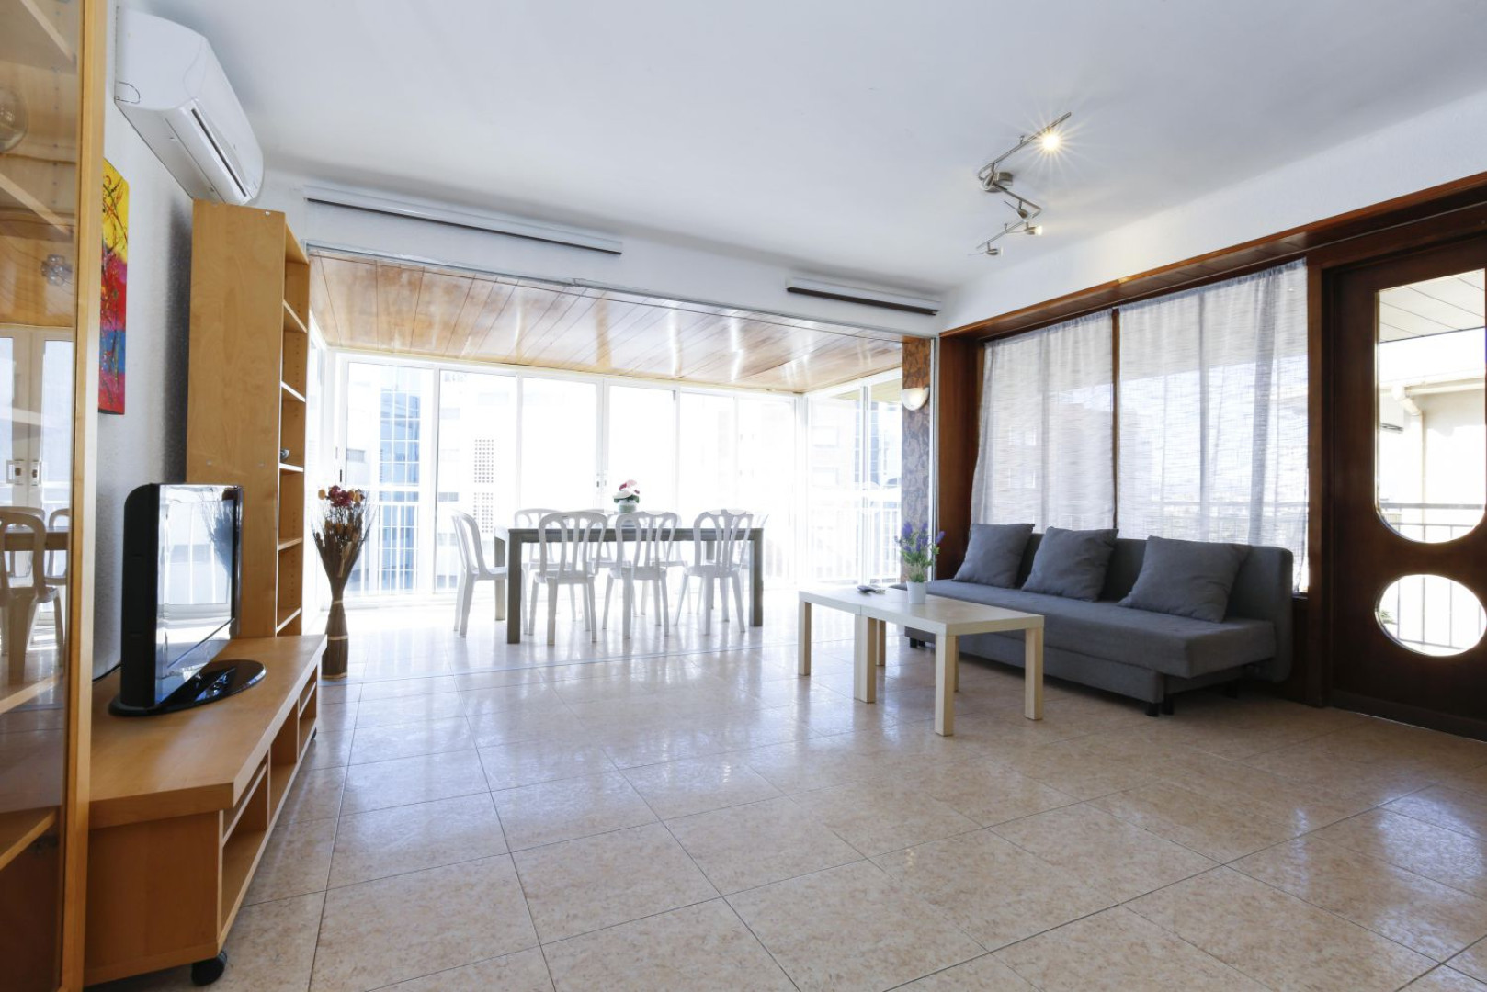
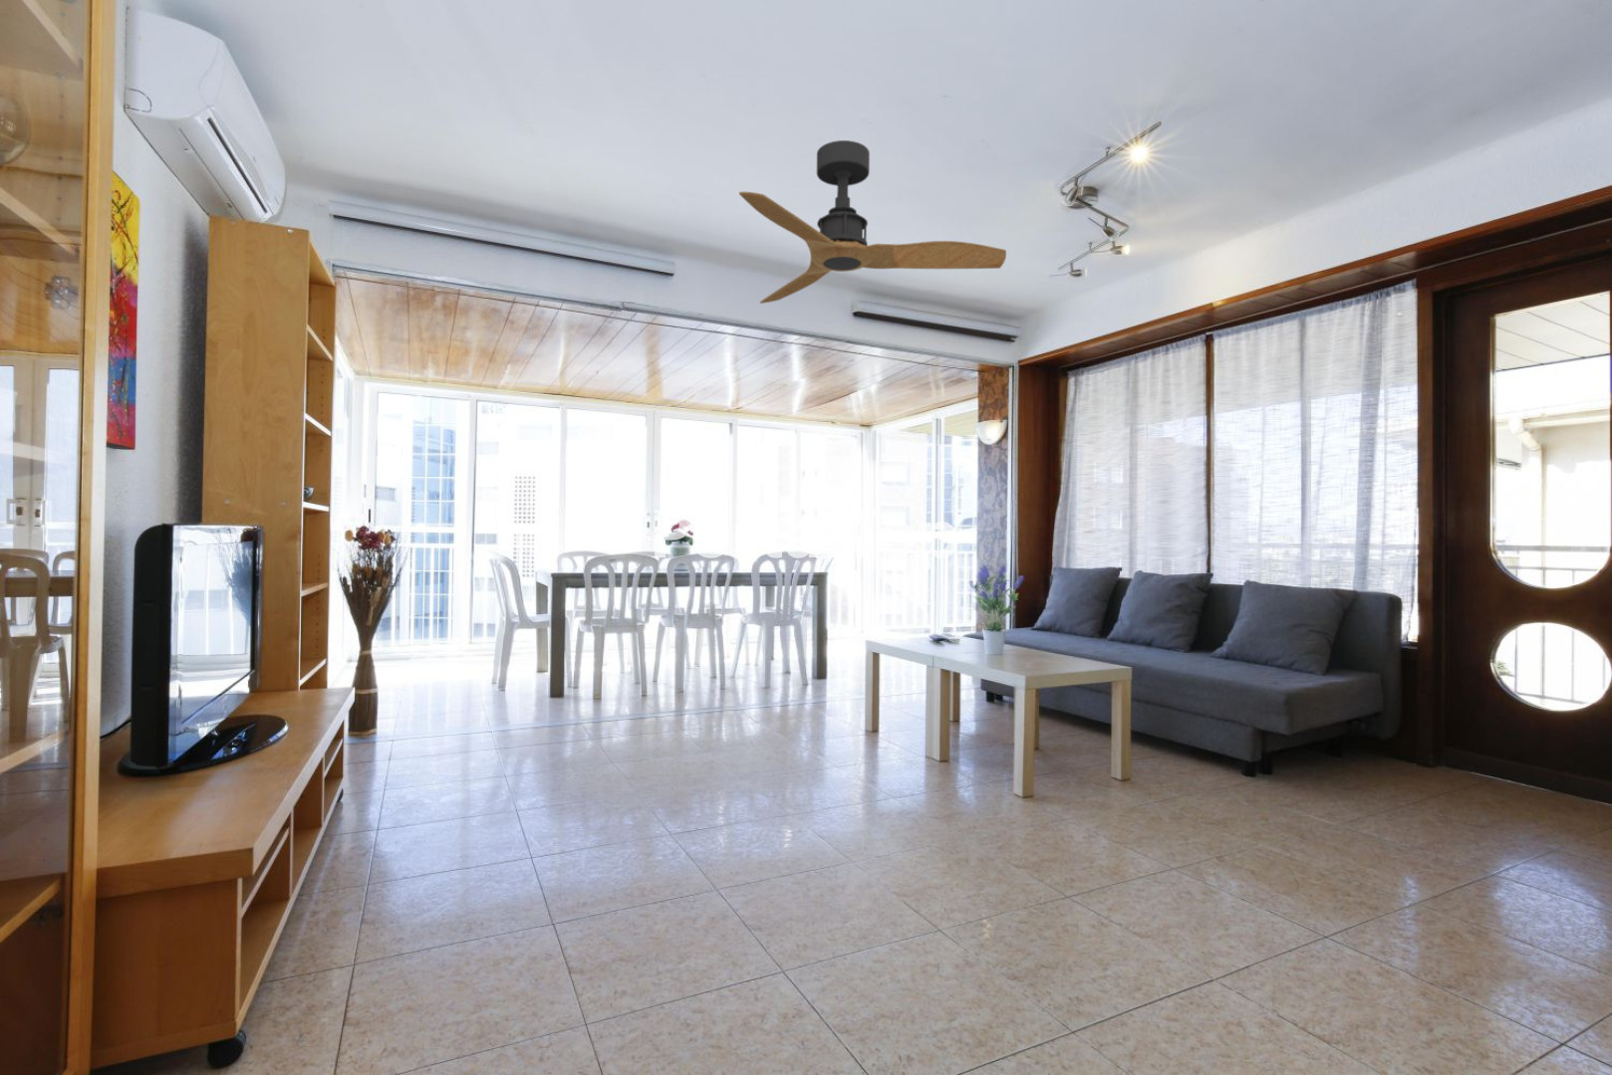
+ ceiling fan (863, 217)
